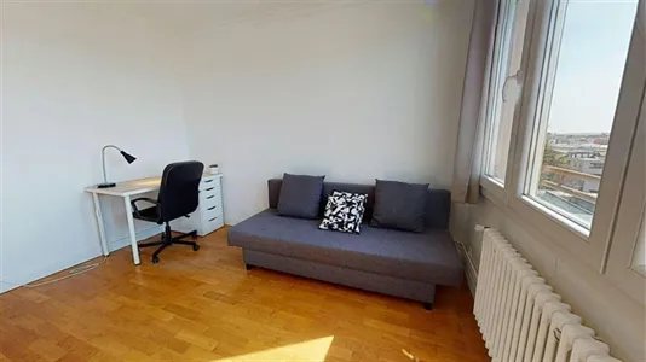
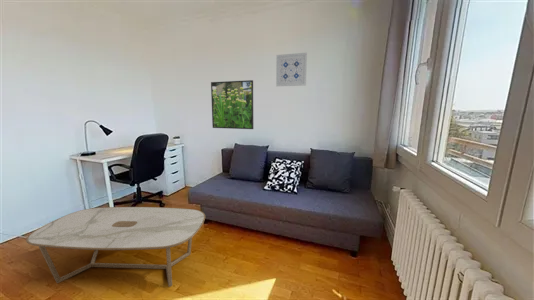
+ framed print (231, 105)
+ wall art (291, 70)
+ coffee table (127, 245)
